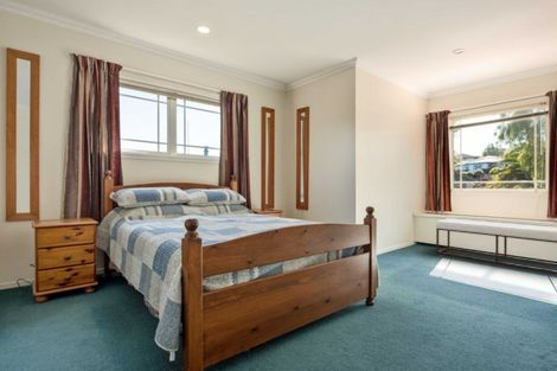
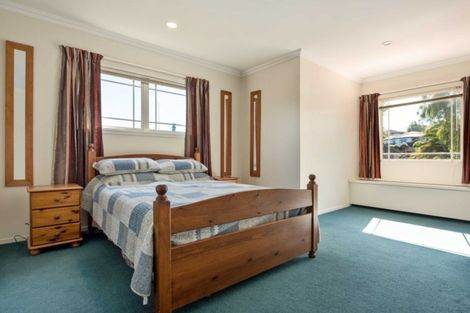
- bench (504, 242)
